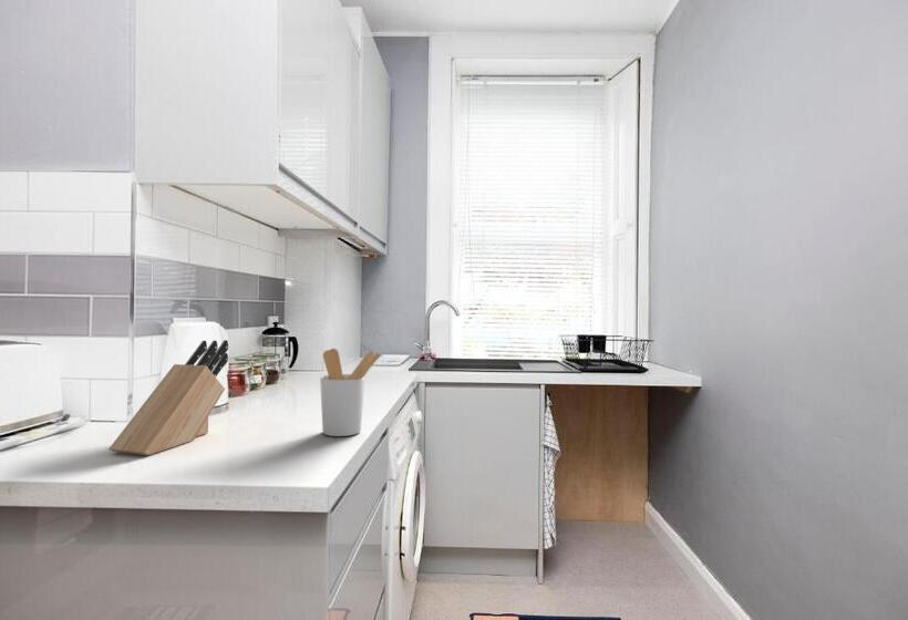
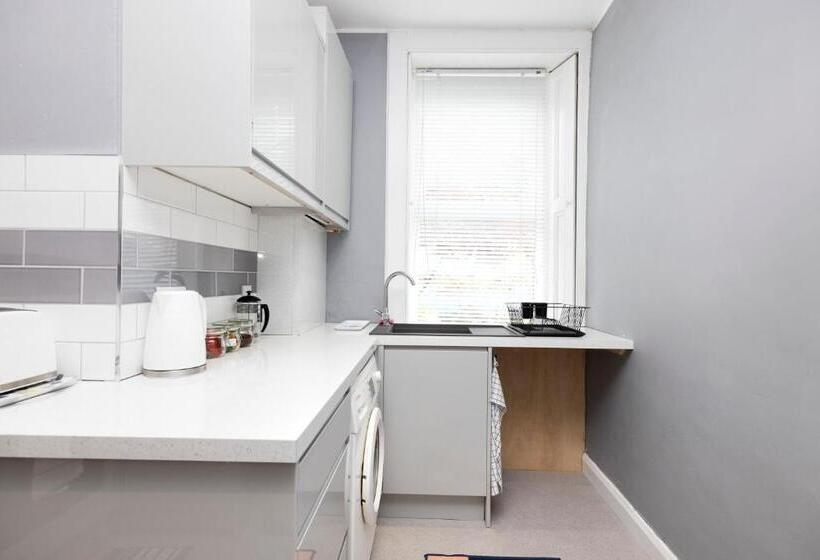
- utensil holder (352, 390)
- knife block (179, 390)
